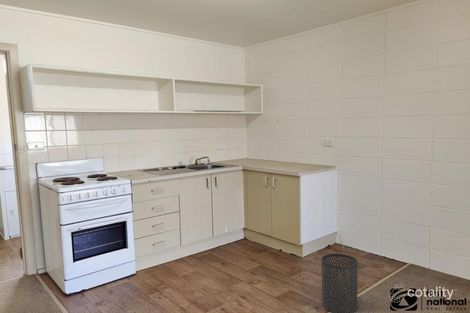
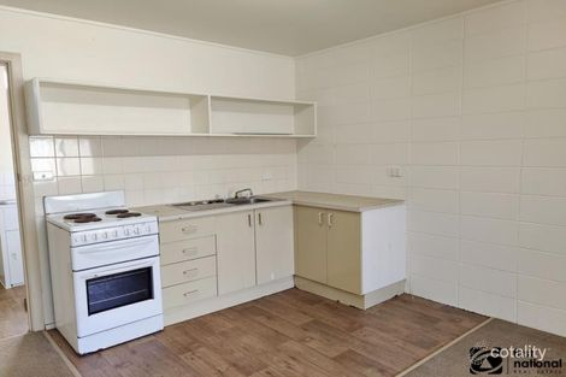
- trash can (339, 282)
